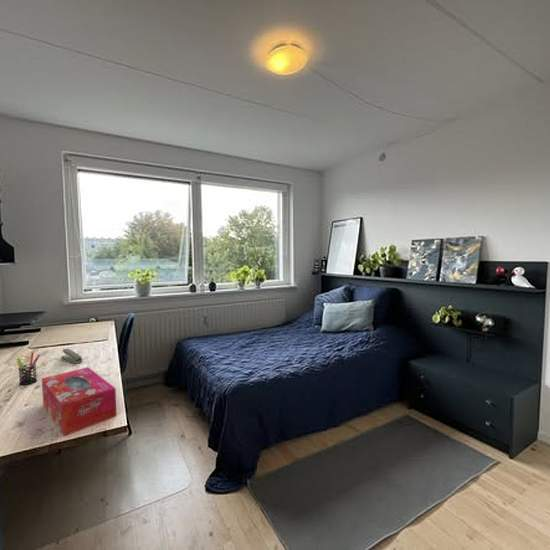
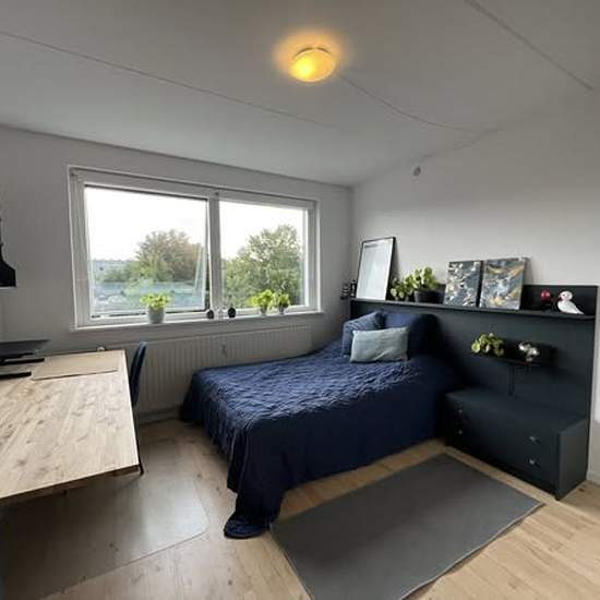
- stapler (71, 355)
- tissue box (77, 396)
- pen holder (26, 368)
